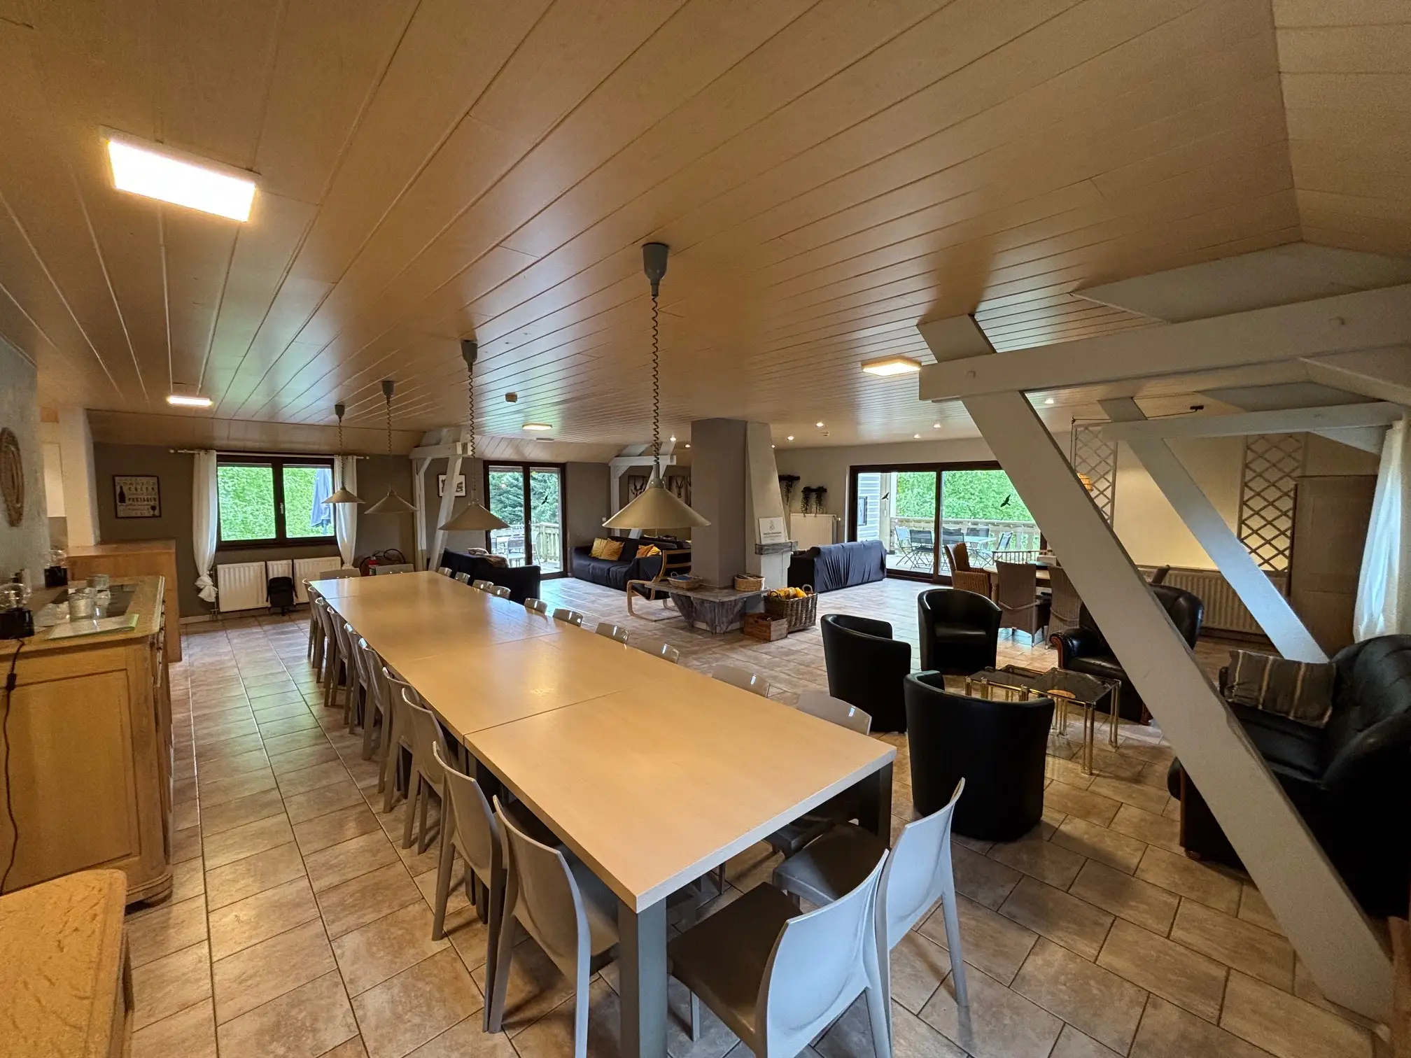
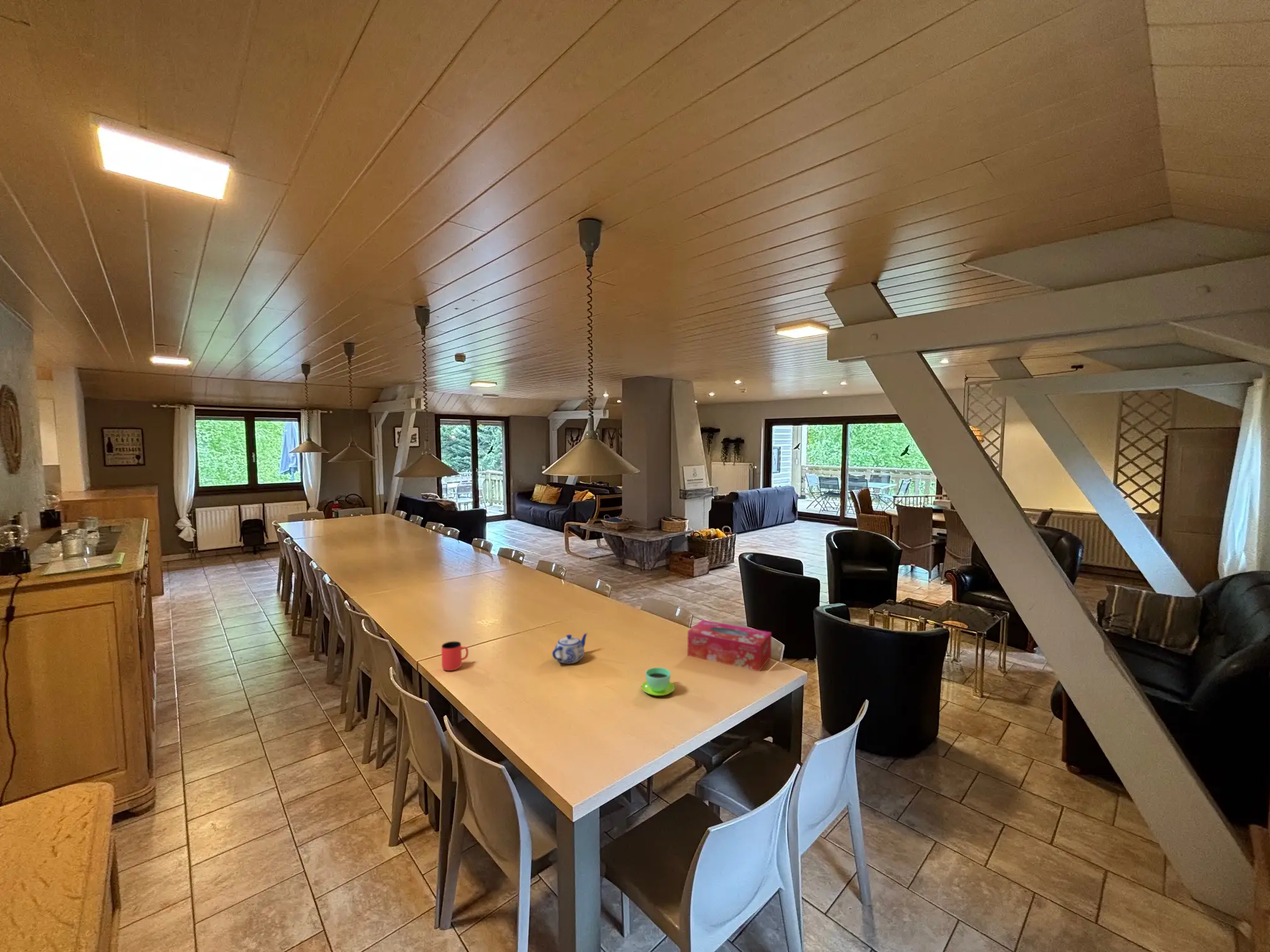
+ tissue box (729, 643)
+ cup (658, 681)
+ teapot (571, 647)
+ cup (455, 655)
